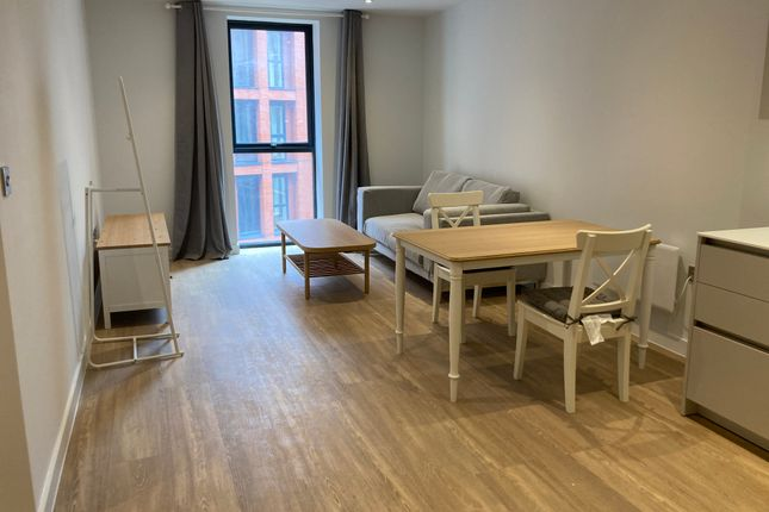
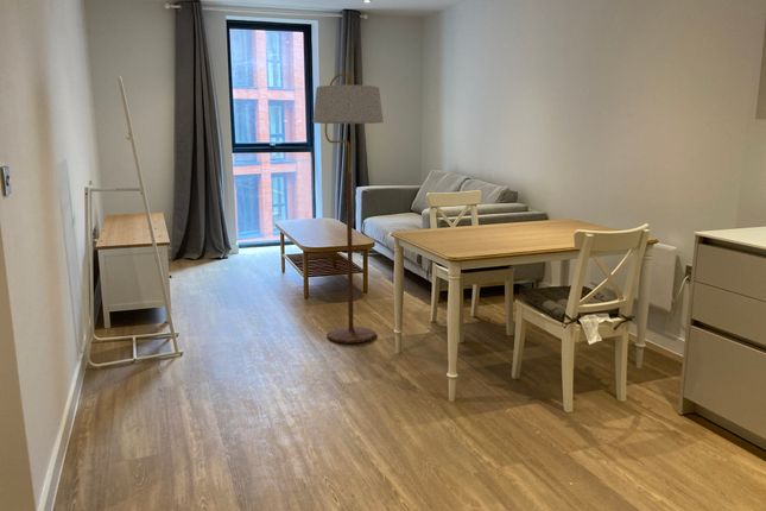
+ floor lamp (347, 208)
